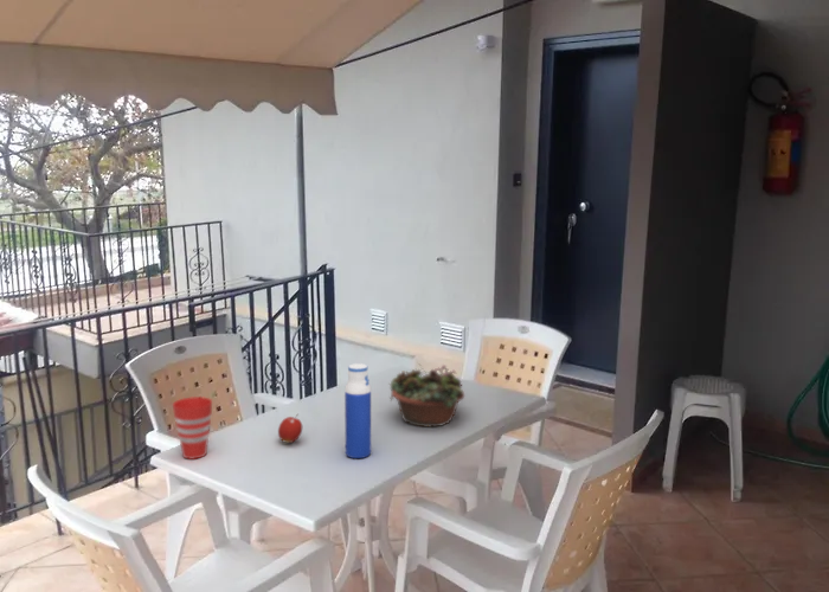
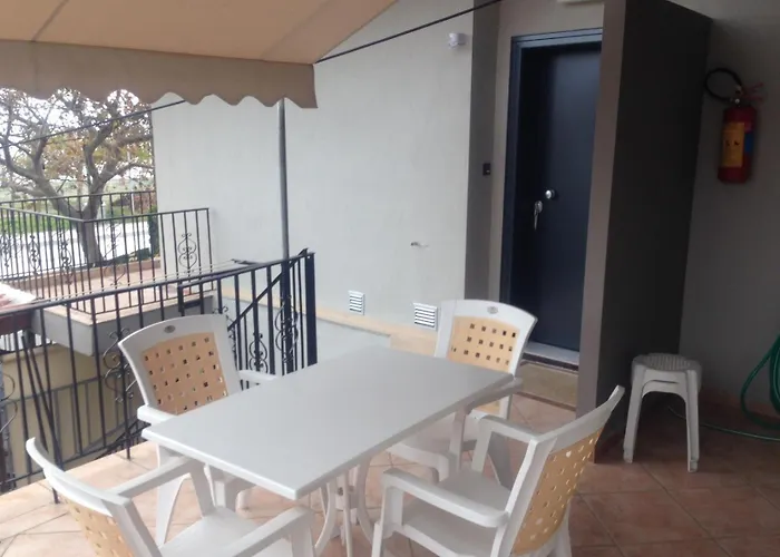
- water bottle (358, 410)
- cup (193, 429)
- fruit (290, 427)
- succulent planter (425, 391)
